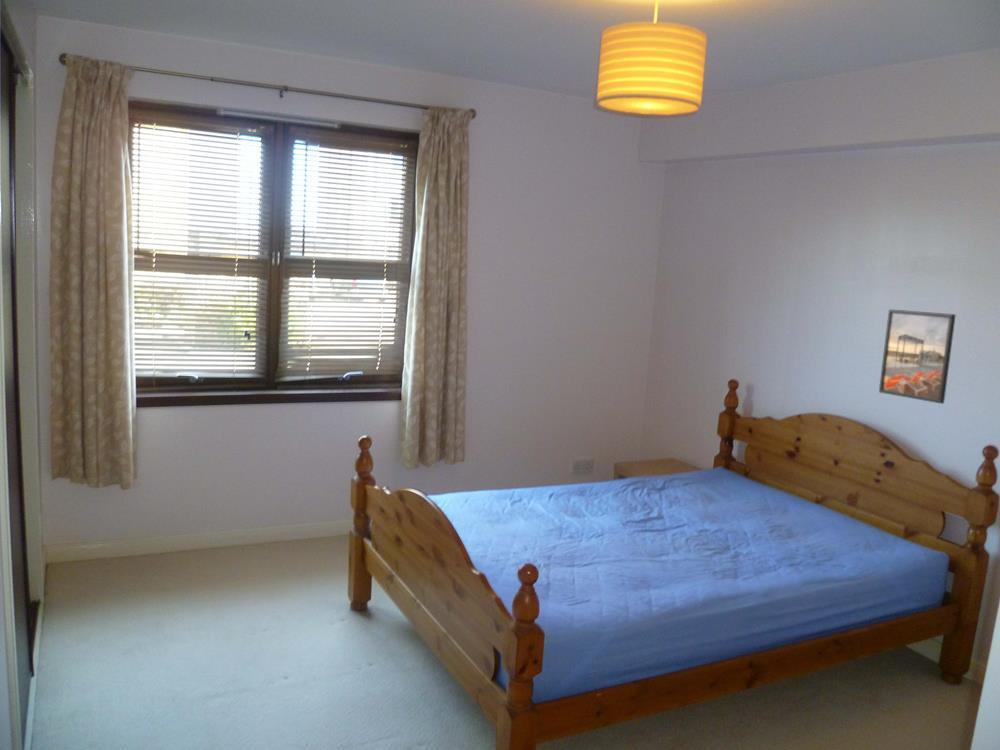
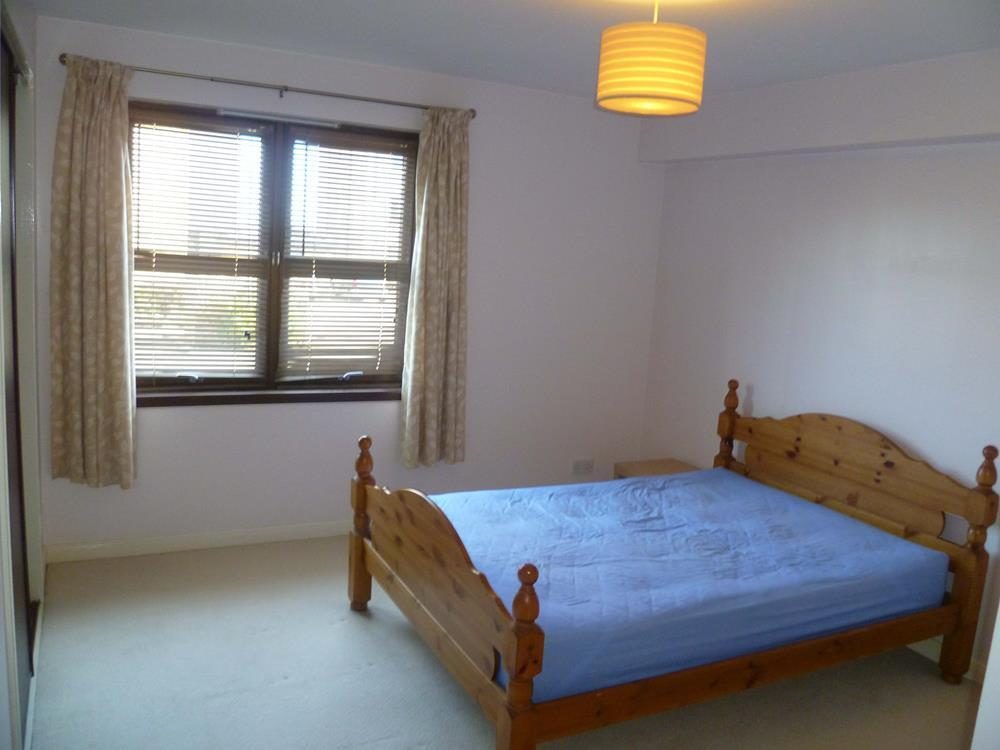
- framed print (915, 355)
